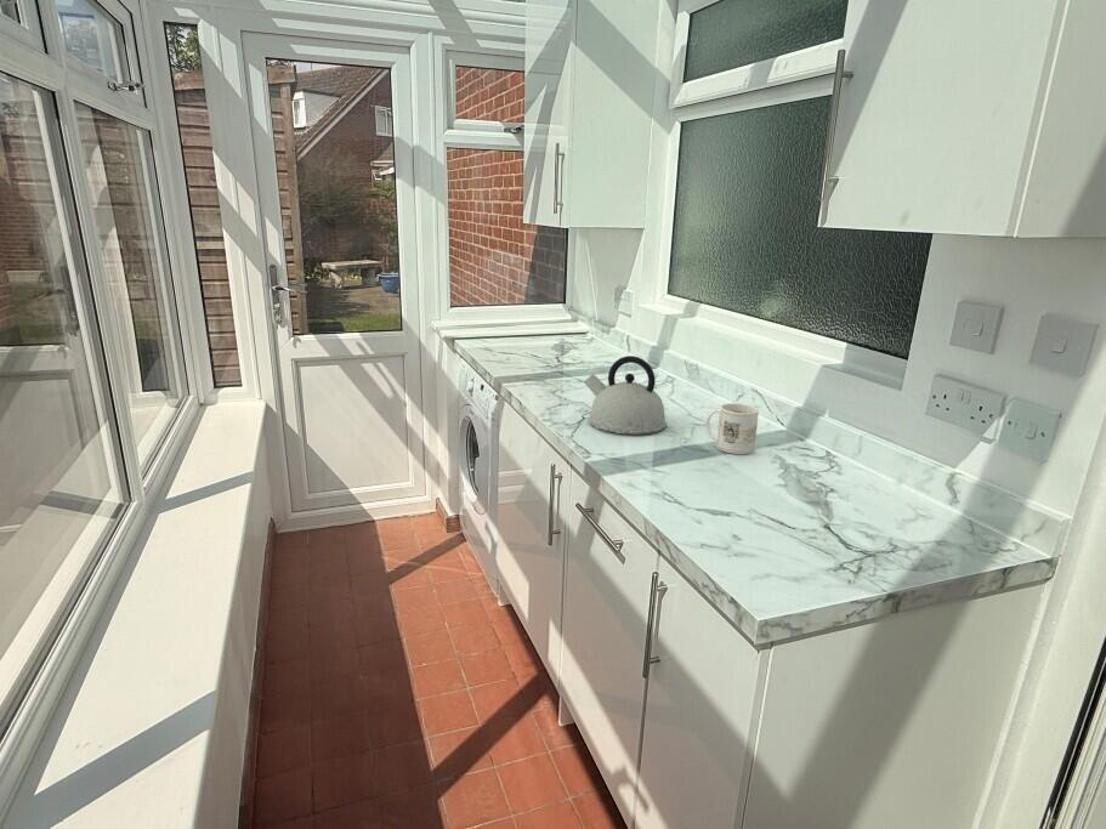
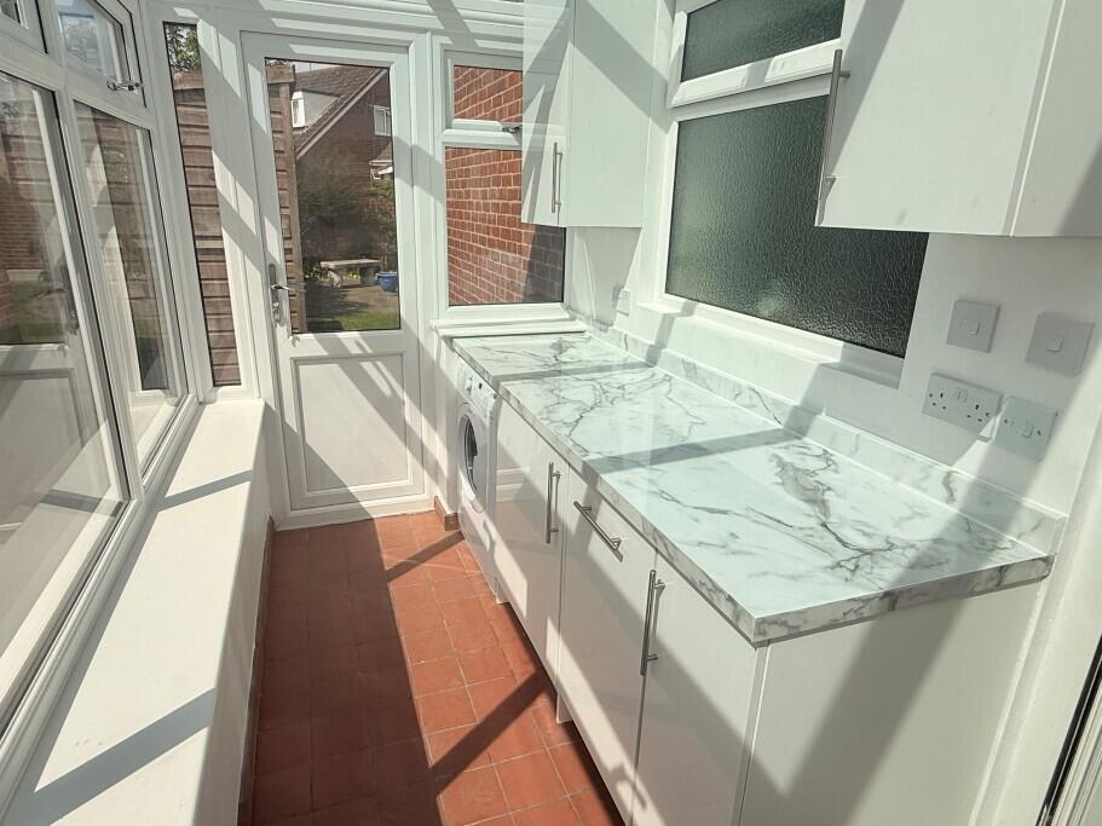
- kettle (625, 388)
- mug (733, 426)
